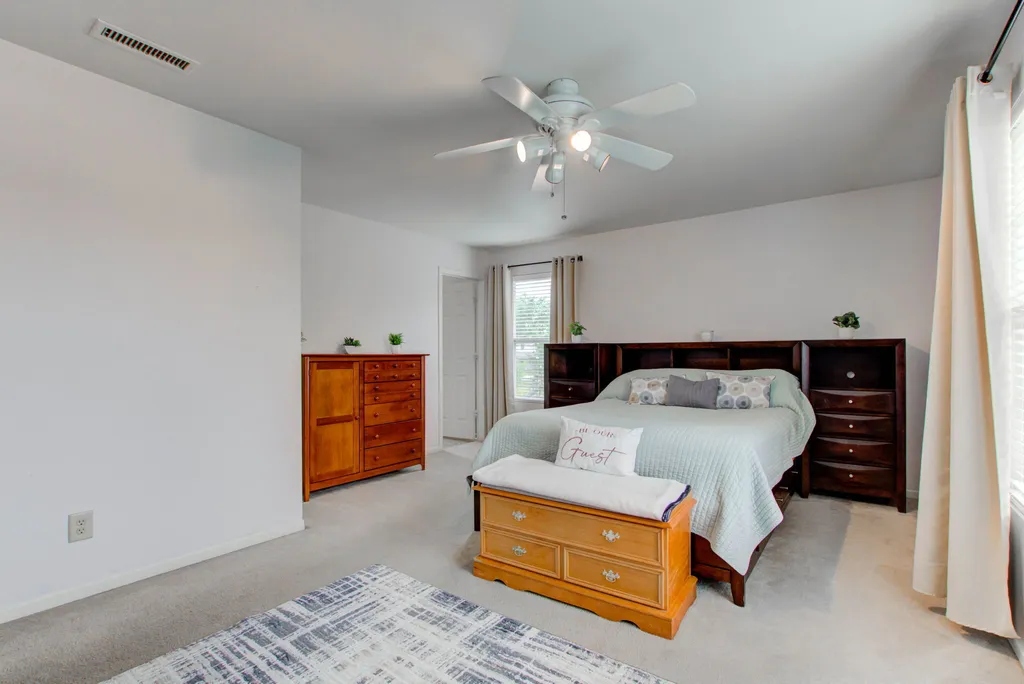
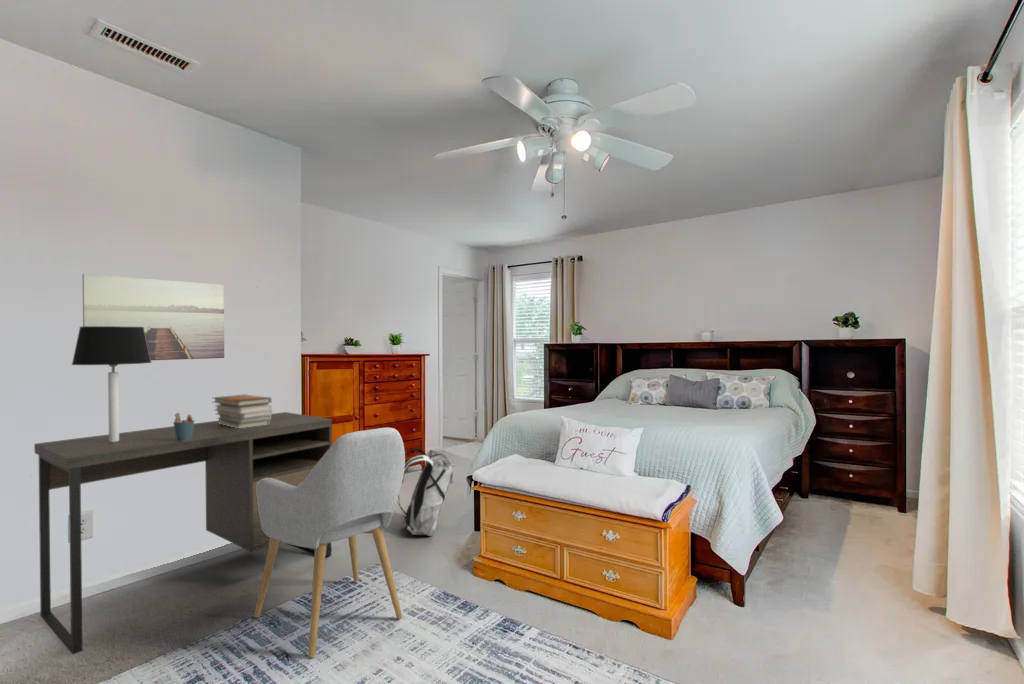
+ backpack (424, 490)
+ table lamp (113, 383)
+ chair (336, 521)
+ wall art (159, 319)
+ book stack (242, 410)
+ pen holder (183, 425)
+ desk (206, 506)
